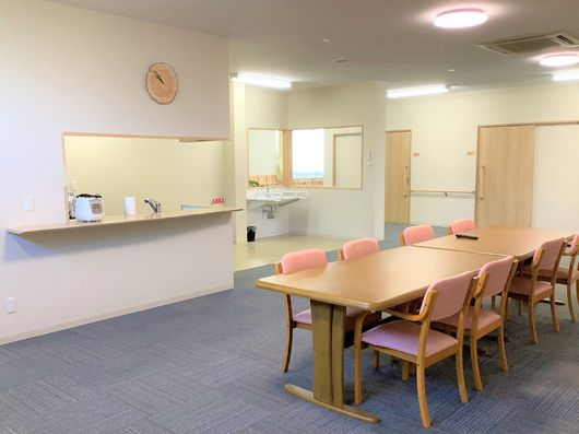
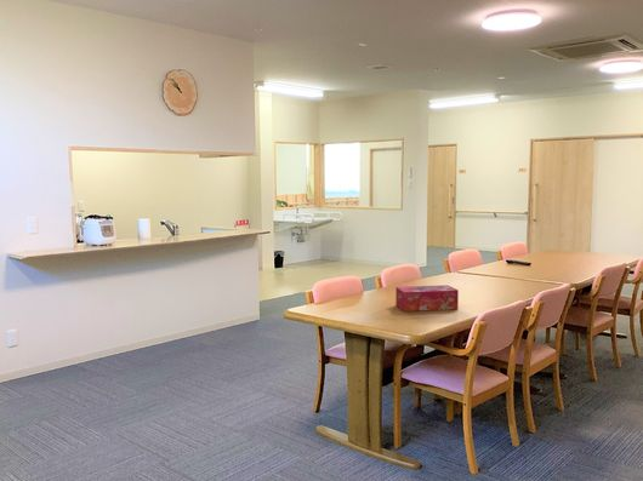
+ tissue box (426, 297)
